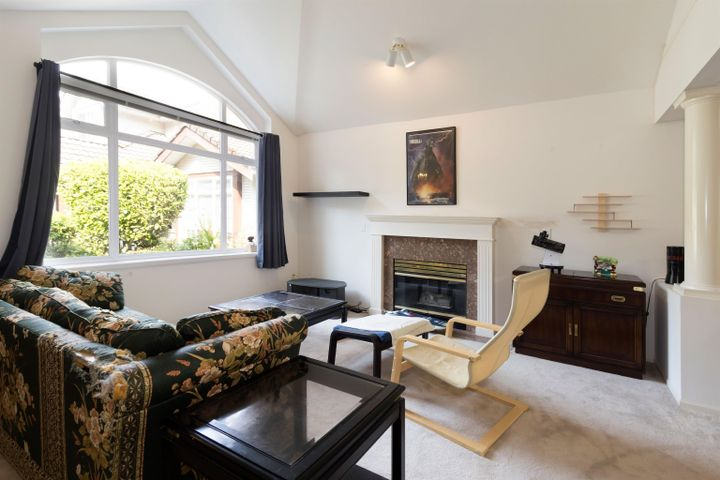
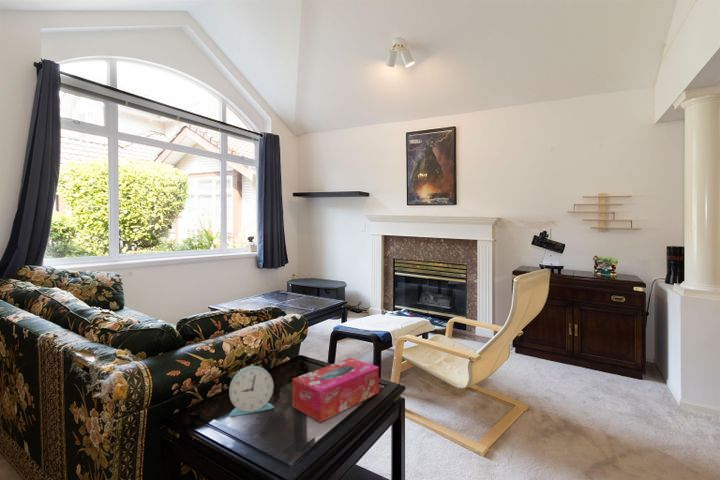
+ alarm clock (251, 386)
+ tissue box (337, 386)
